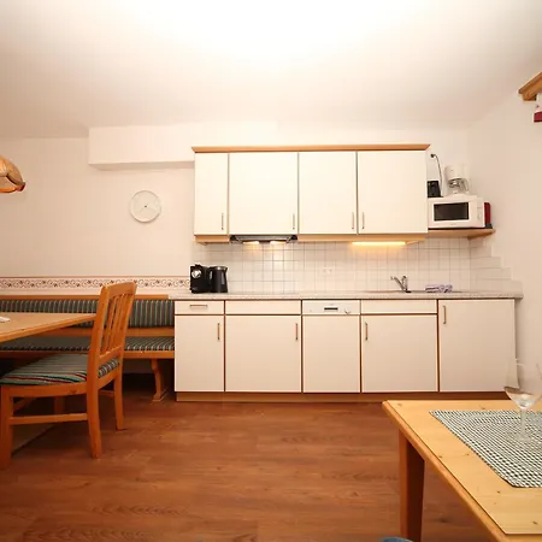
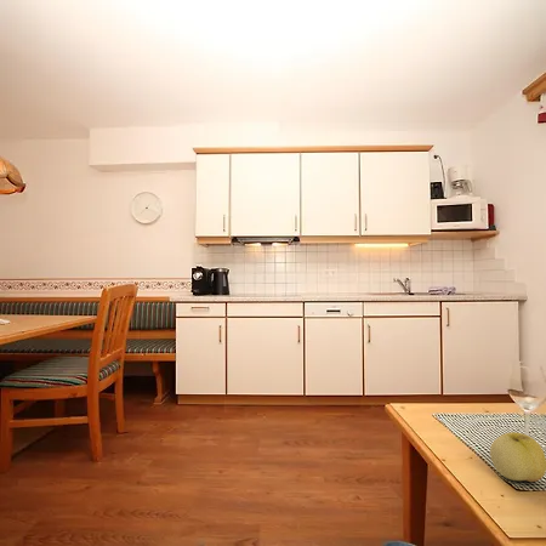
+ apple (517, 455)
